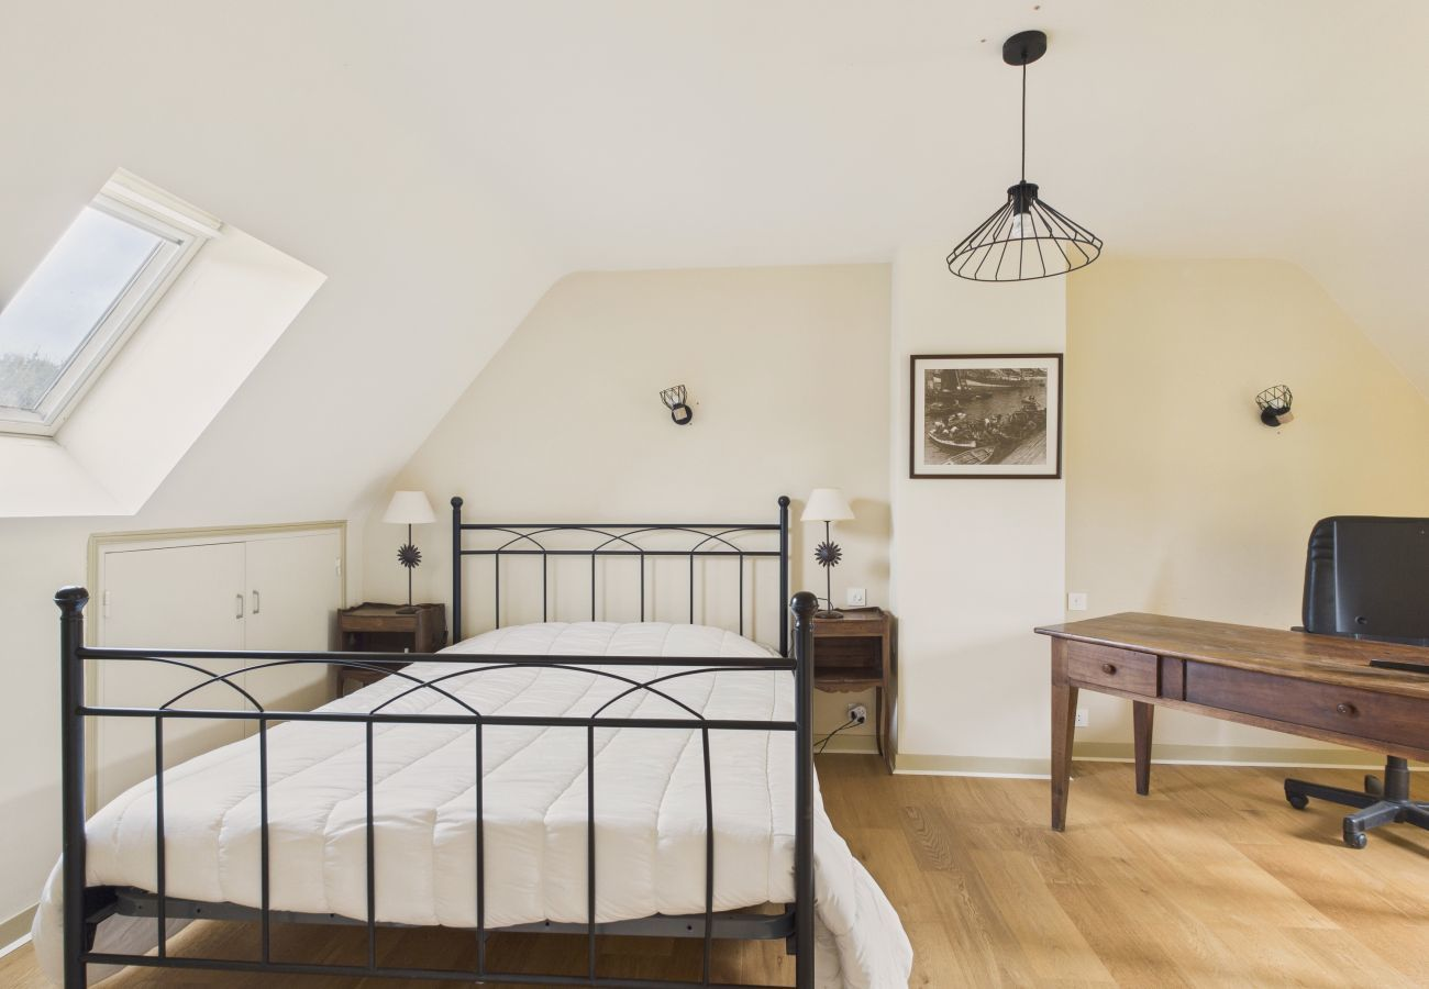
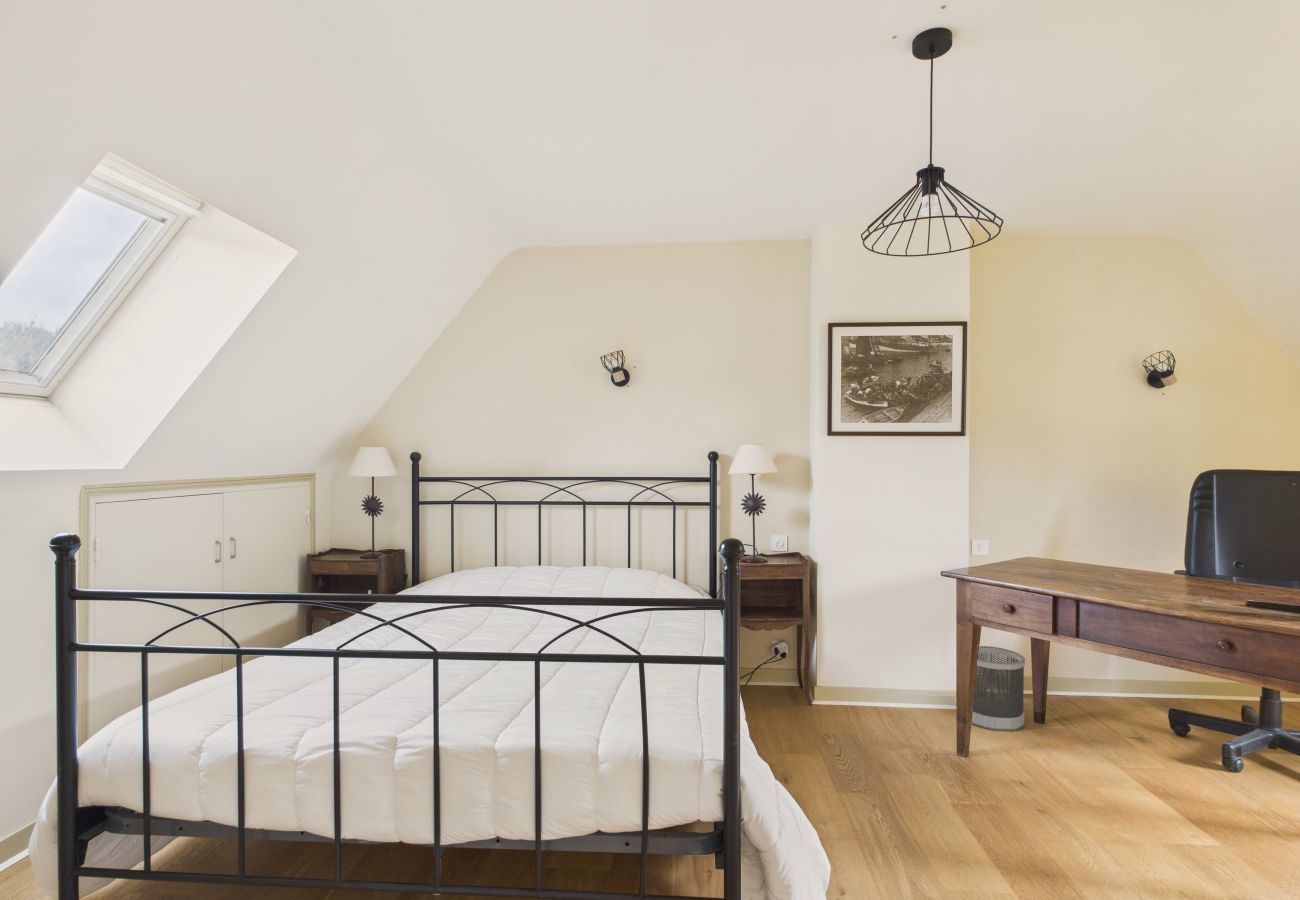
+ wastebasket (991, 686)
